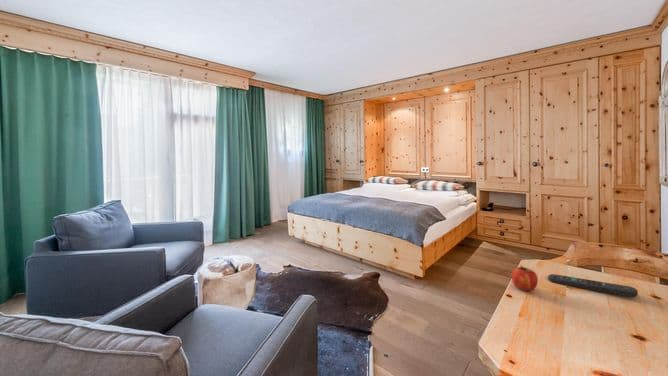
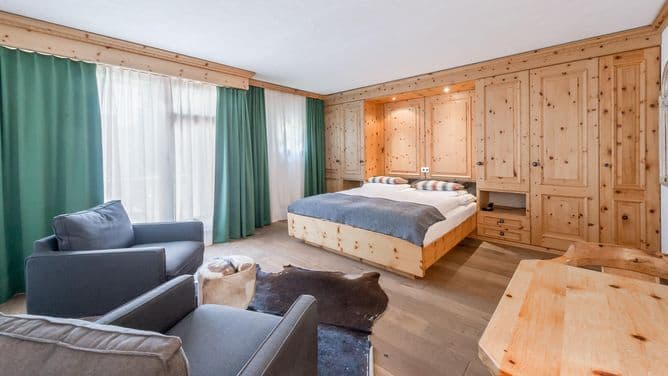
- fruit (524, 277)
- remote control (589, 284)
